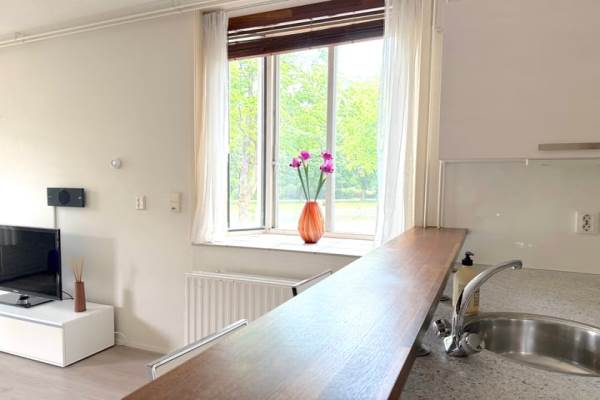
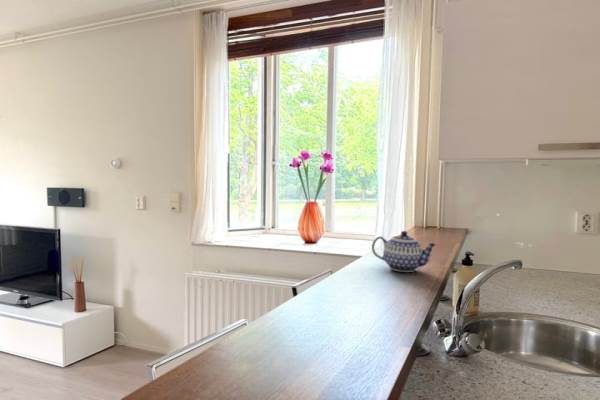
+ teapot (403, 250)
